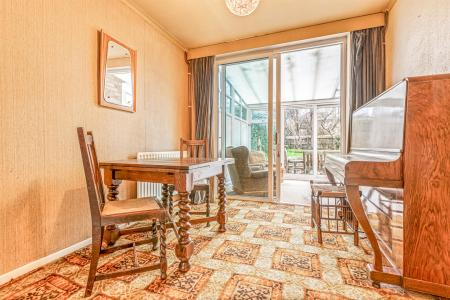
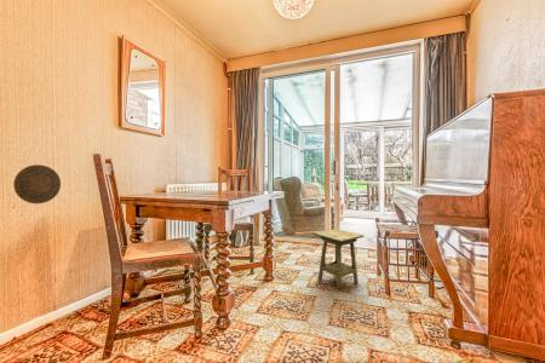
+ side table (337, 258)
+ decorative plate (39, 184)
